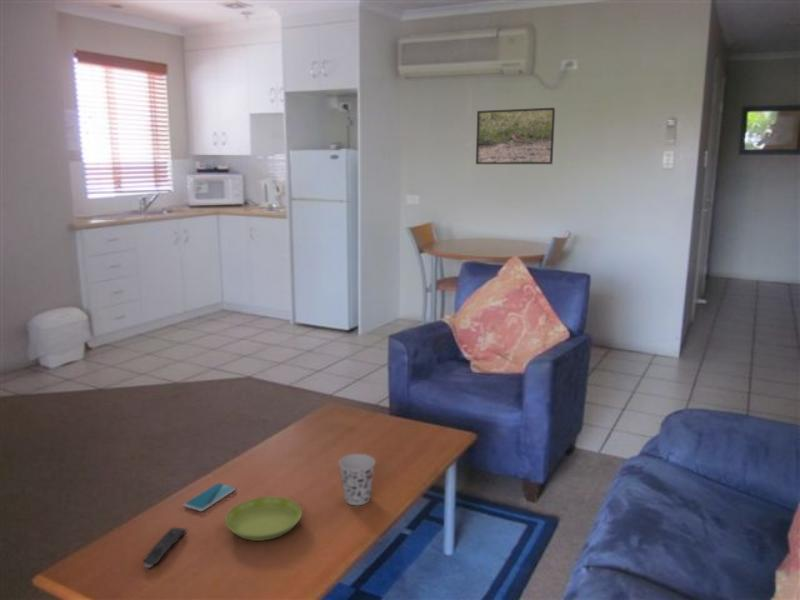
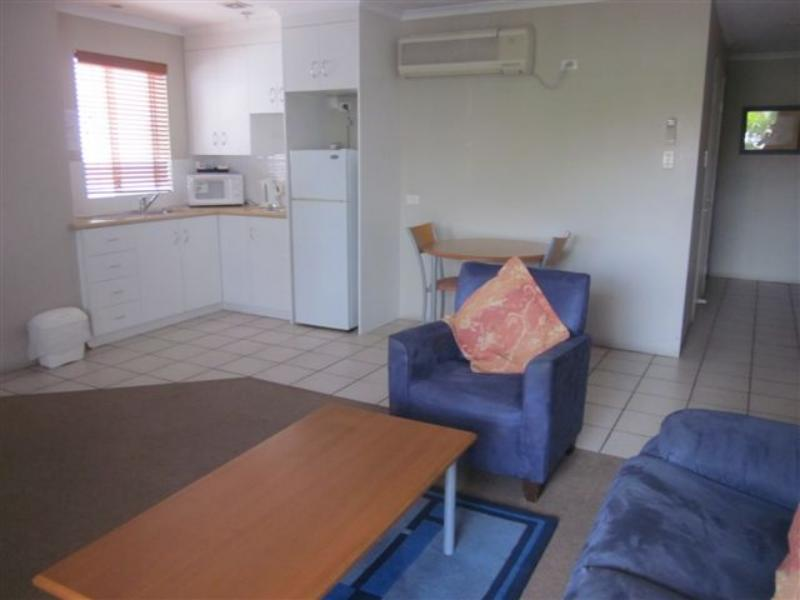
- remote control (164, 546)
- smartphone (210, 496)
- cup (357, 480)
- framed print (514, 137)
- saucer (264, 519)
